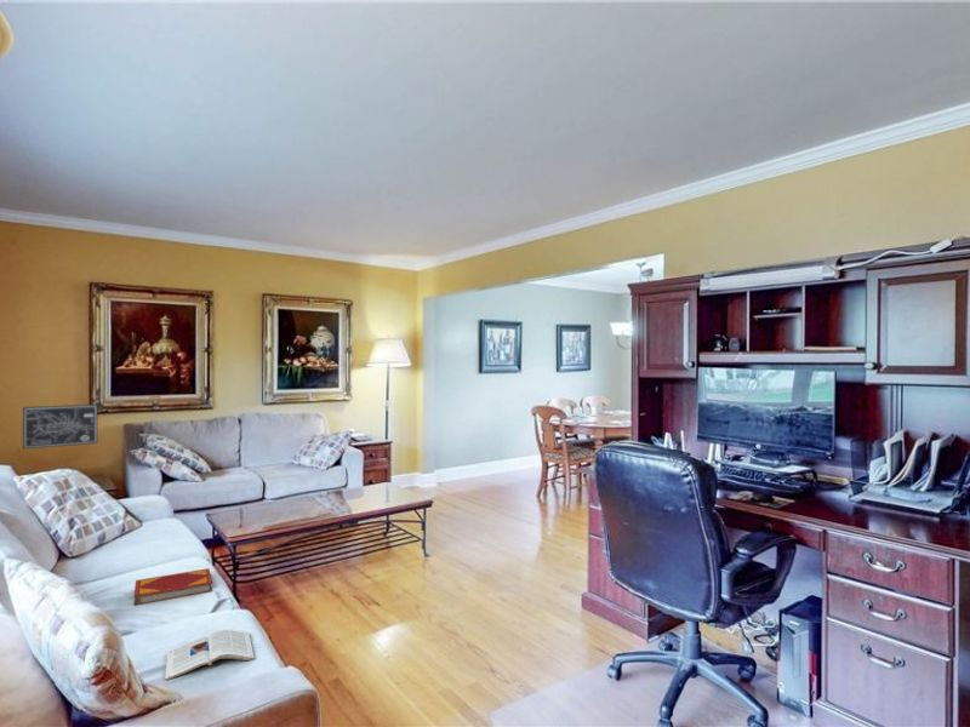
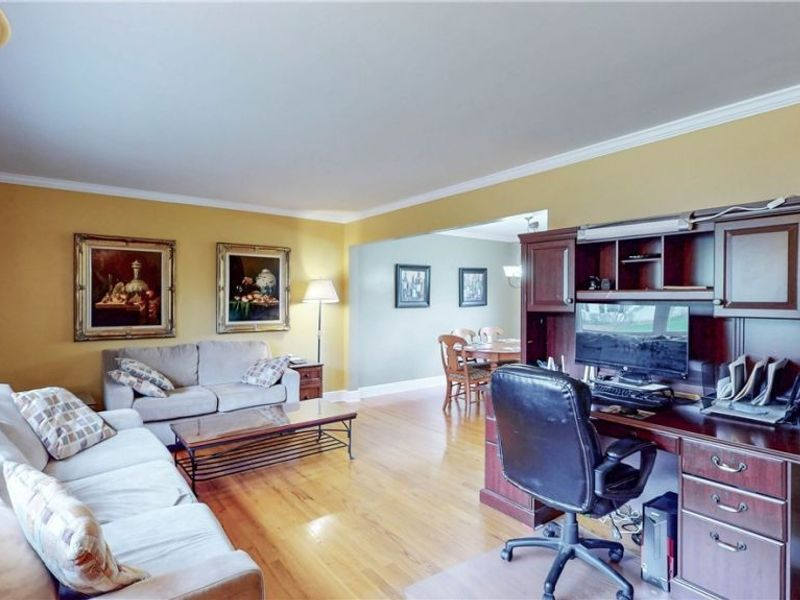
- magazine (210, 649)
- wall art (61, 425)
- hardback book (173, 585)
